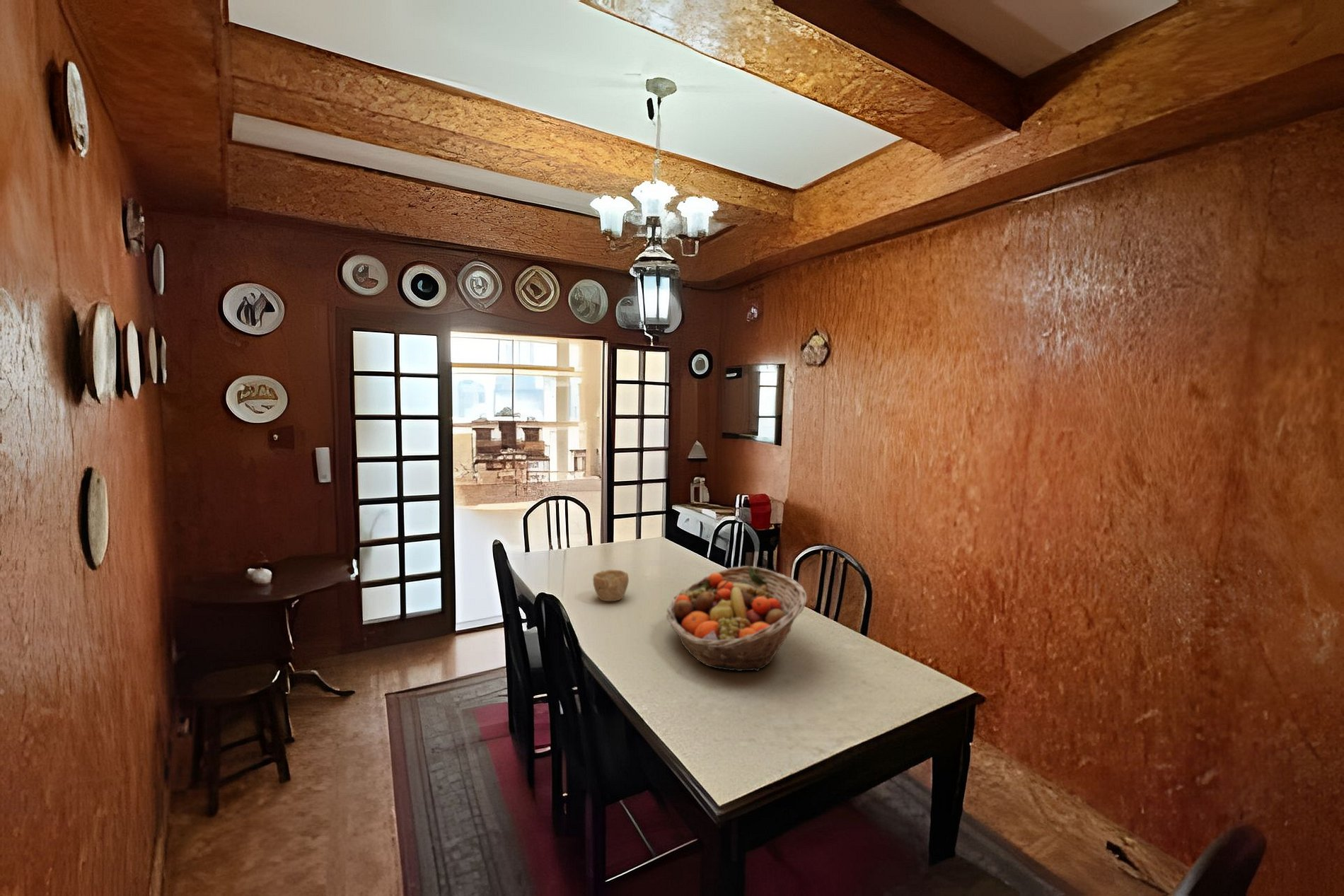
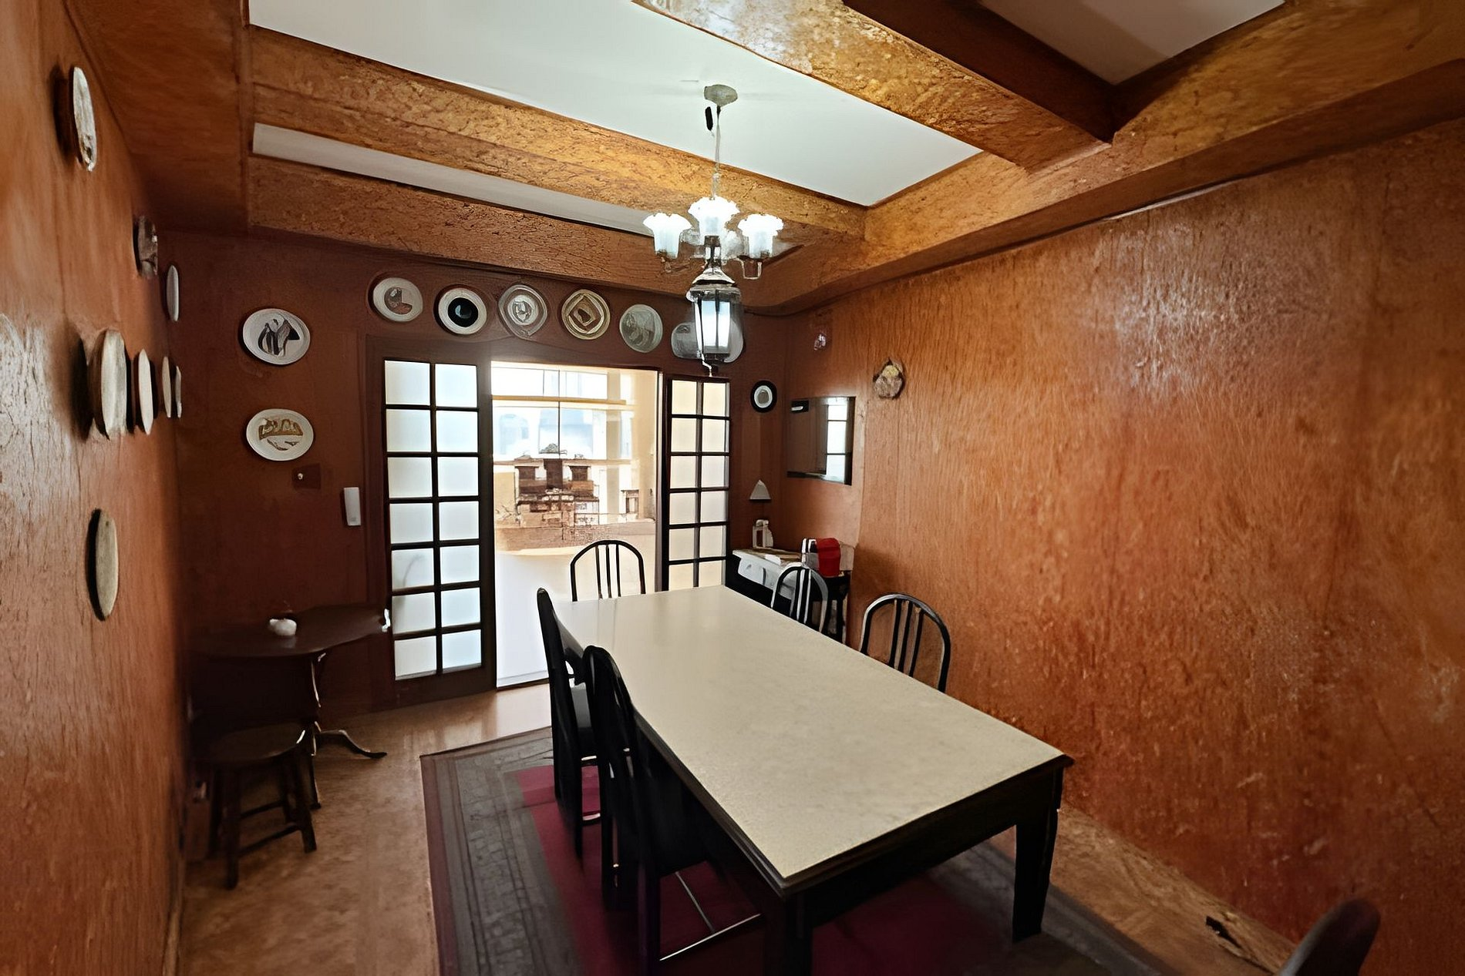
- bowl (610, 586)
- fruit basket (734, 613)
